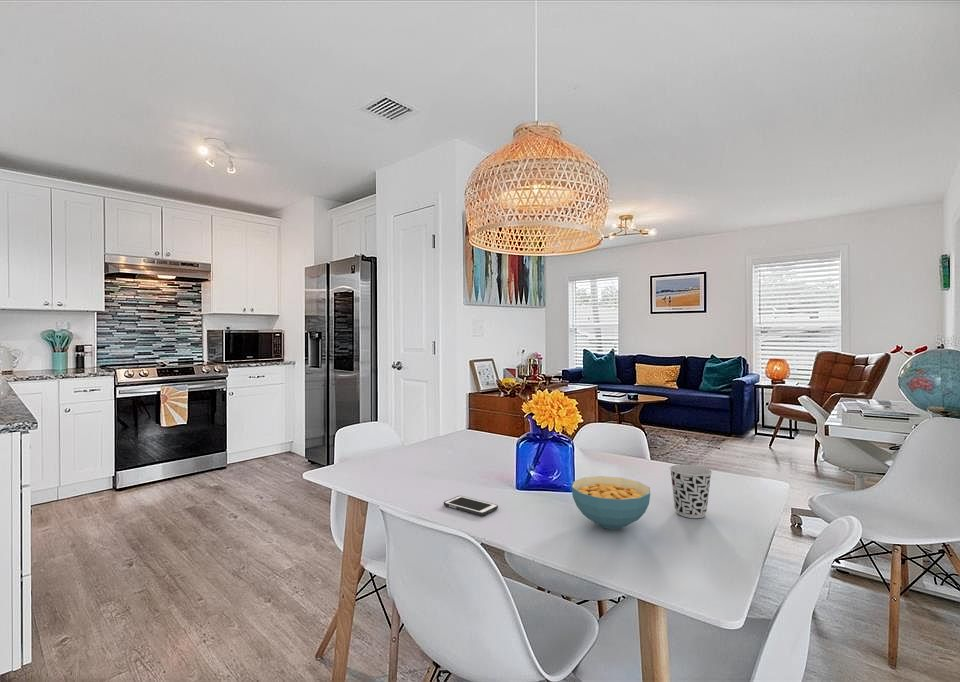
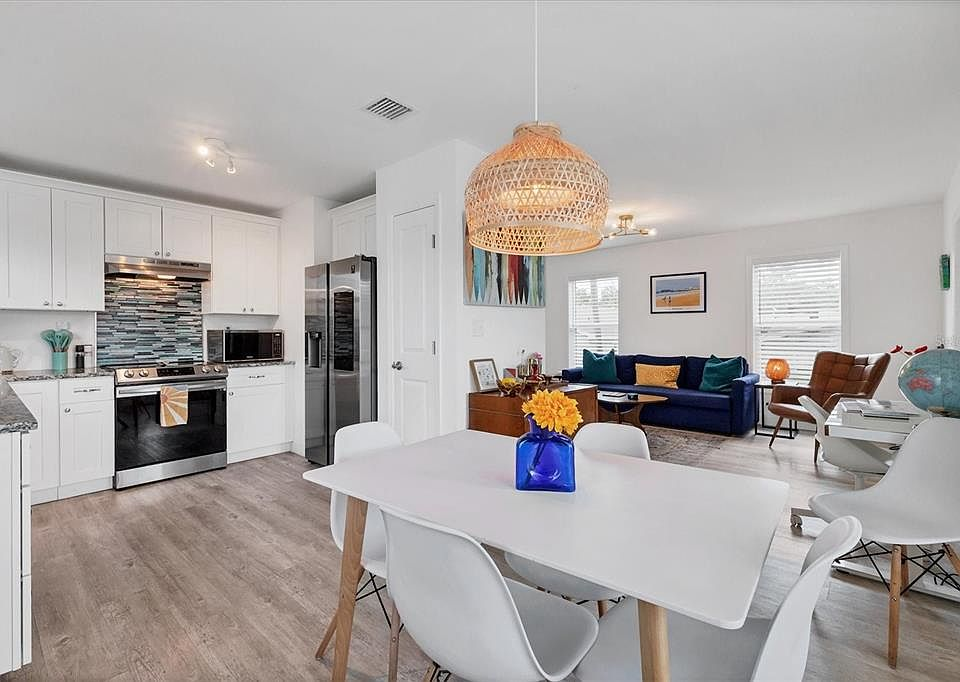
- cell phone (470, 505)
- cereal bowl (610, 505)
- cup (690, 491)
